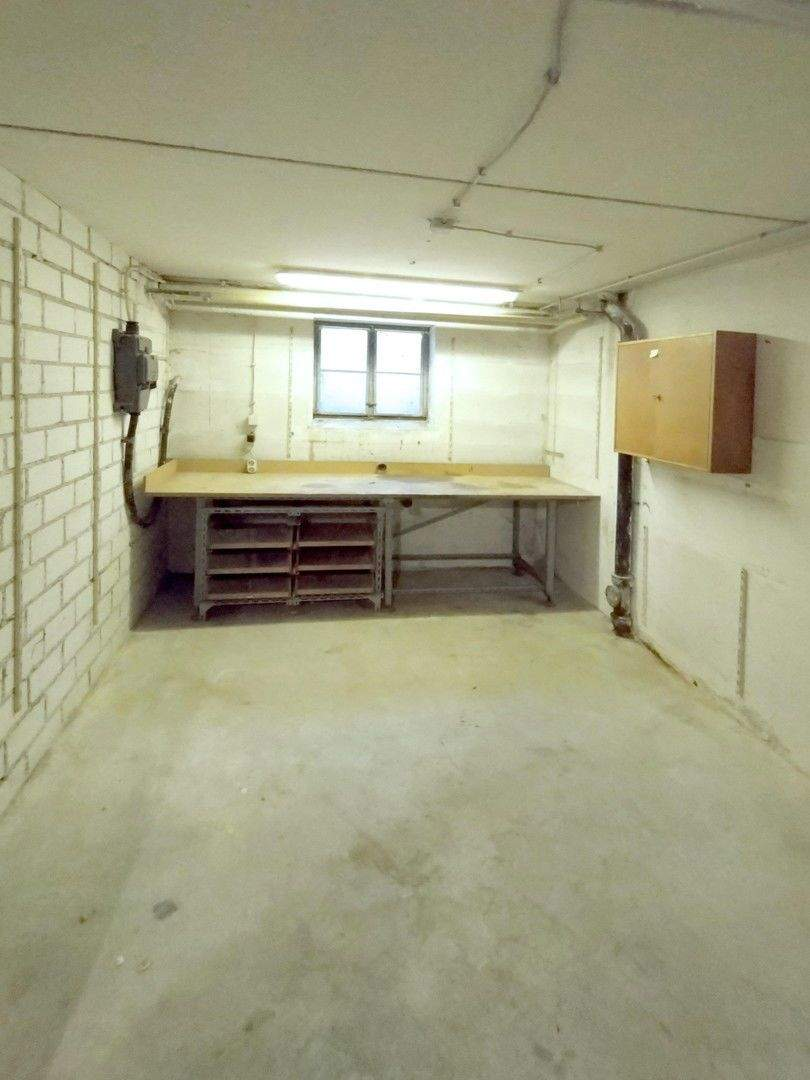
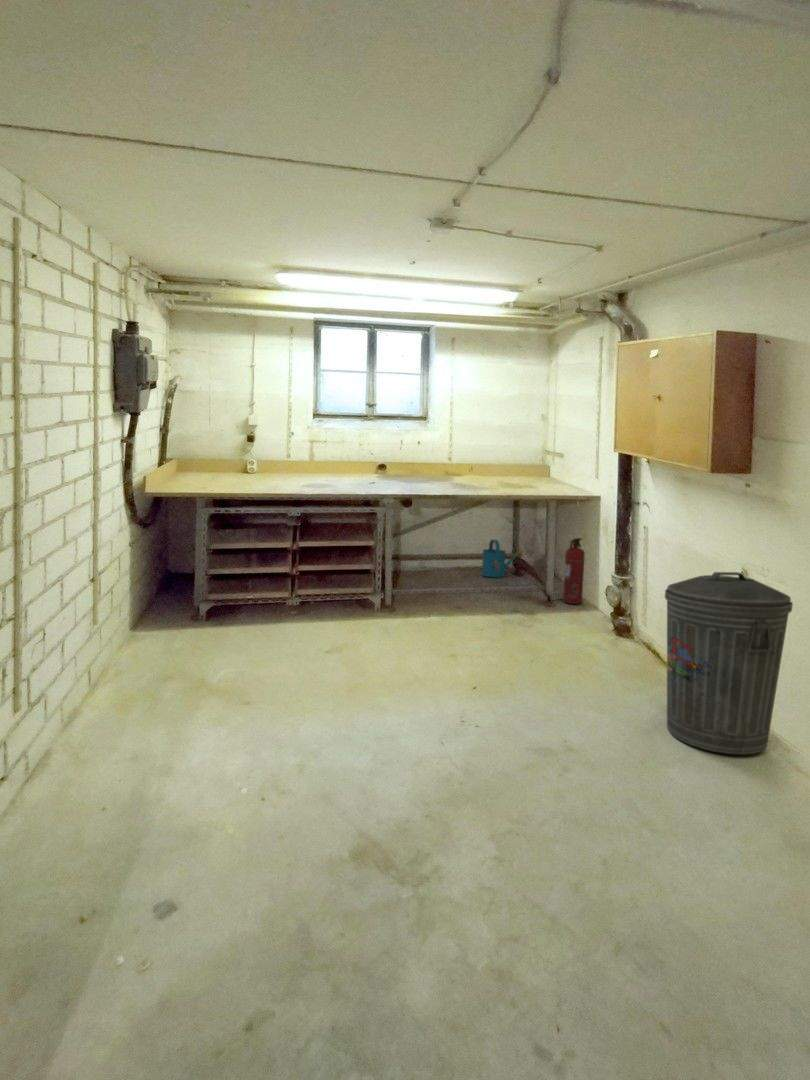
+ trash can (721, 654)
+ fire extinguisher (574, 569)
+ watering can (502, 557)
